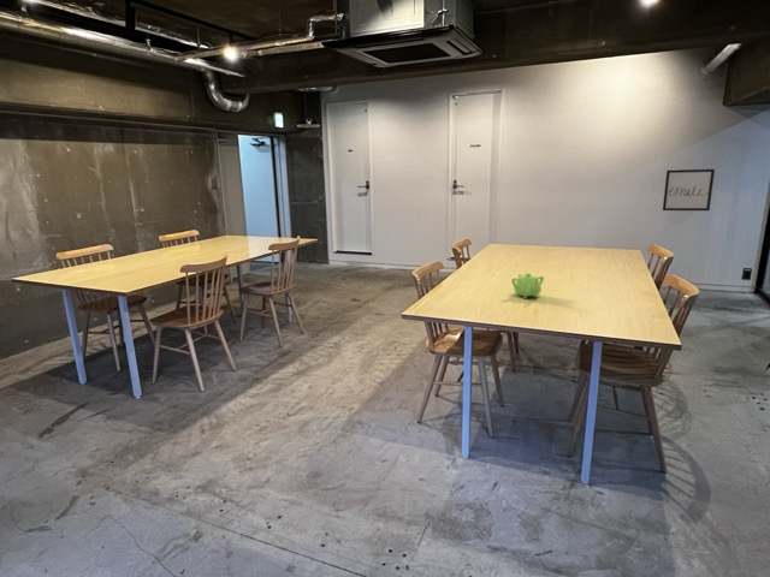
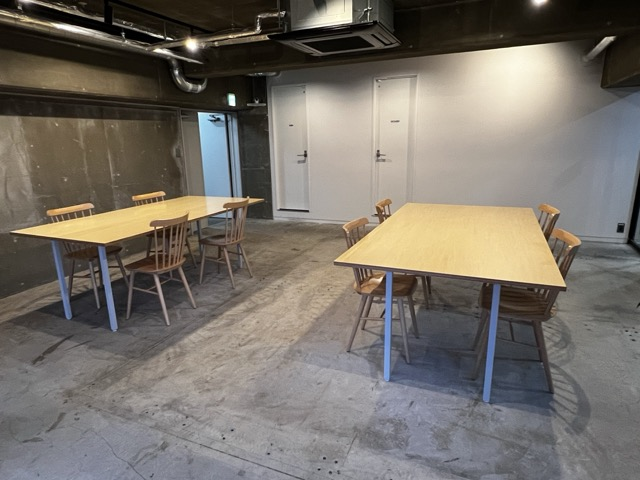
- wall art (687, 190)
- teapot (527, 285)
